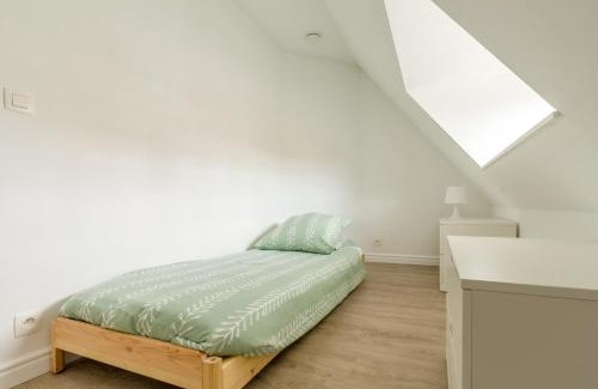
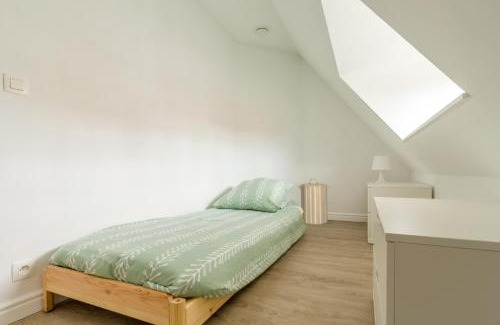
+ laundry hamper (313, 200)
